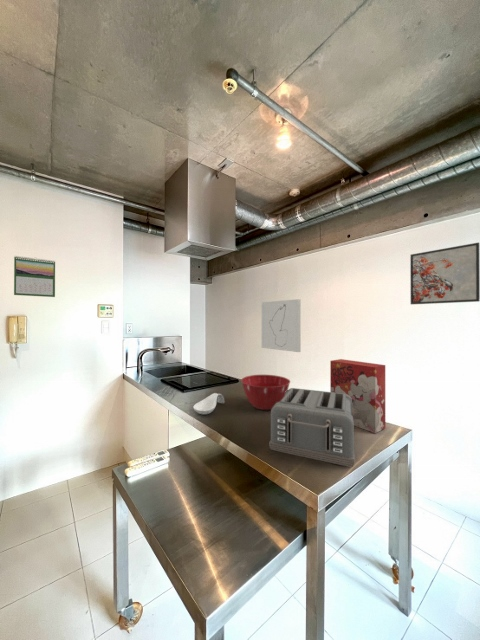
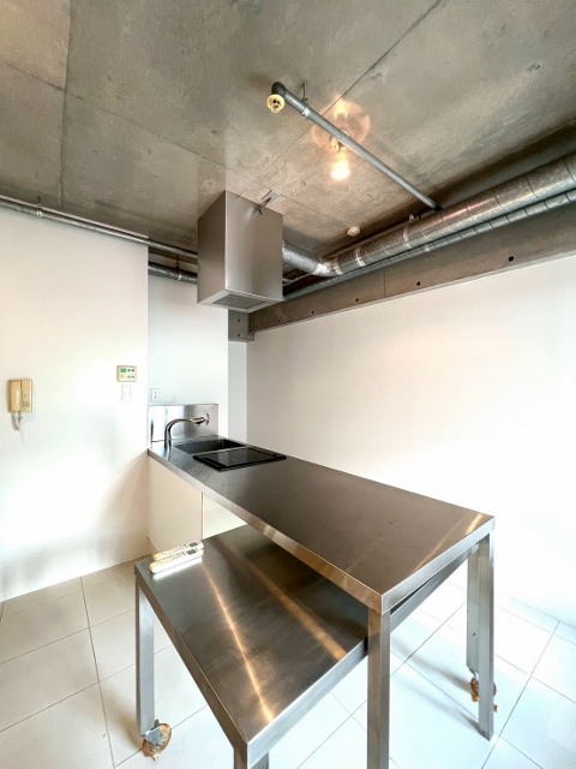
- spoon rest (210, 402)
- toaster (313, 420)
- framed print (442, 276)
- cereal box (356, 392)
- wall art (279, 325)
- mixing bowl (265, 392)
- calendar (35, 276)
